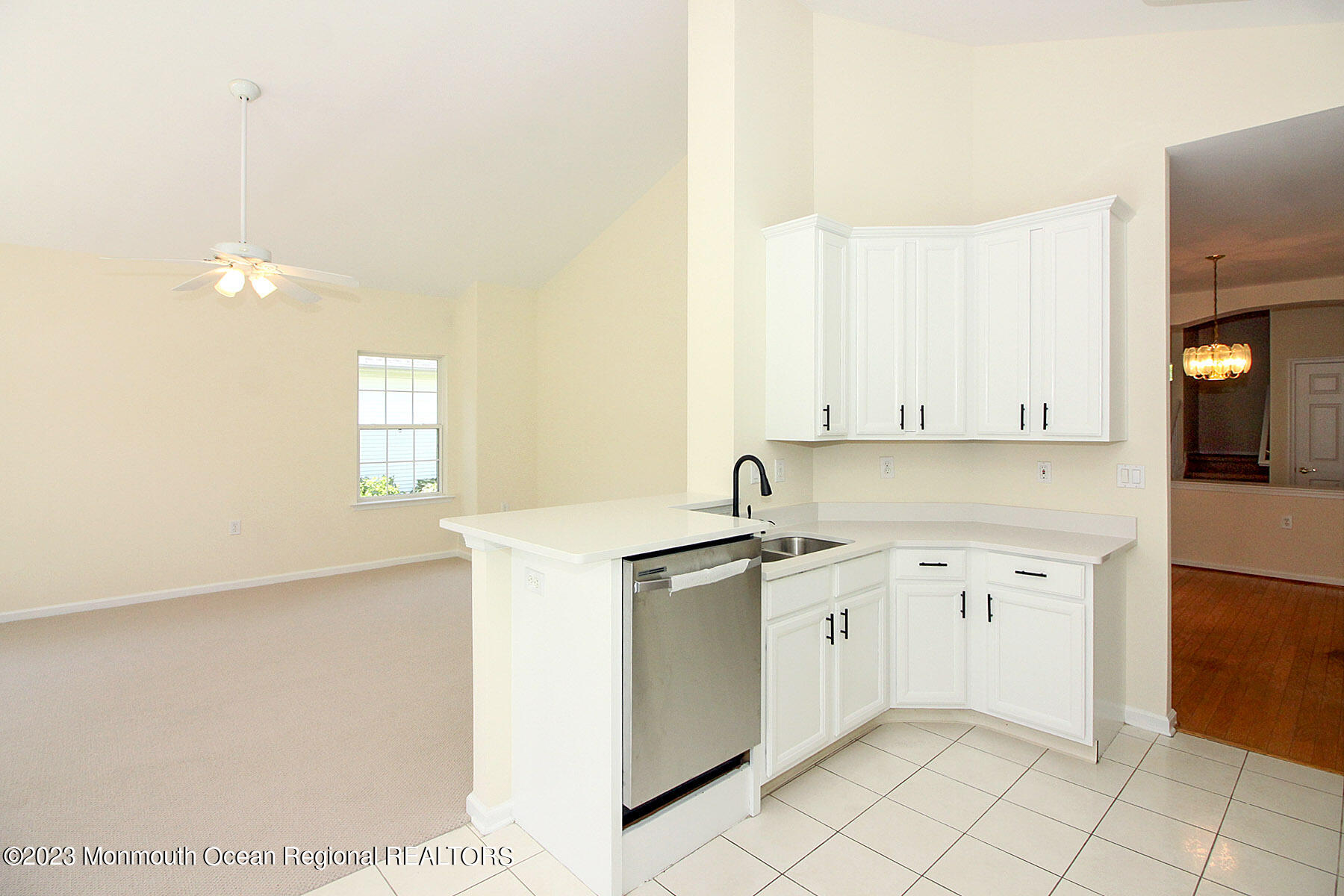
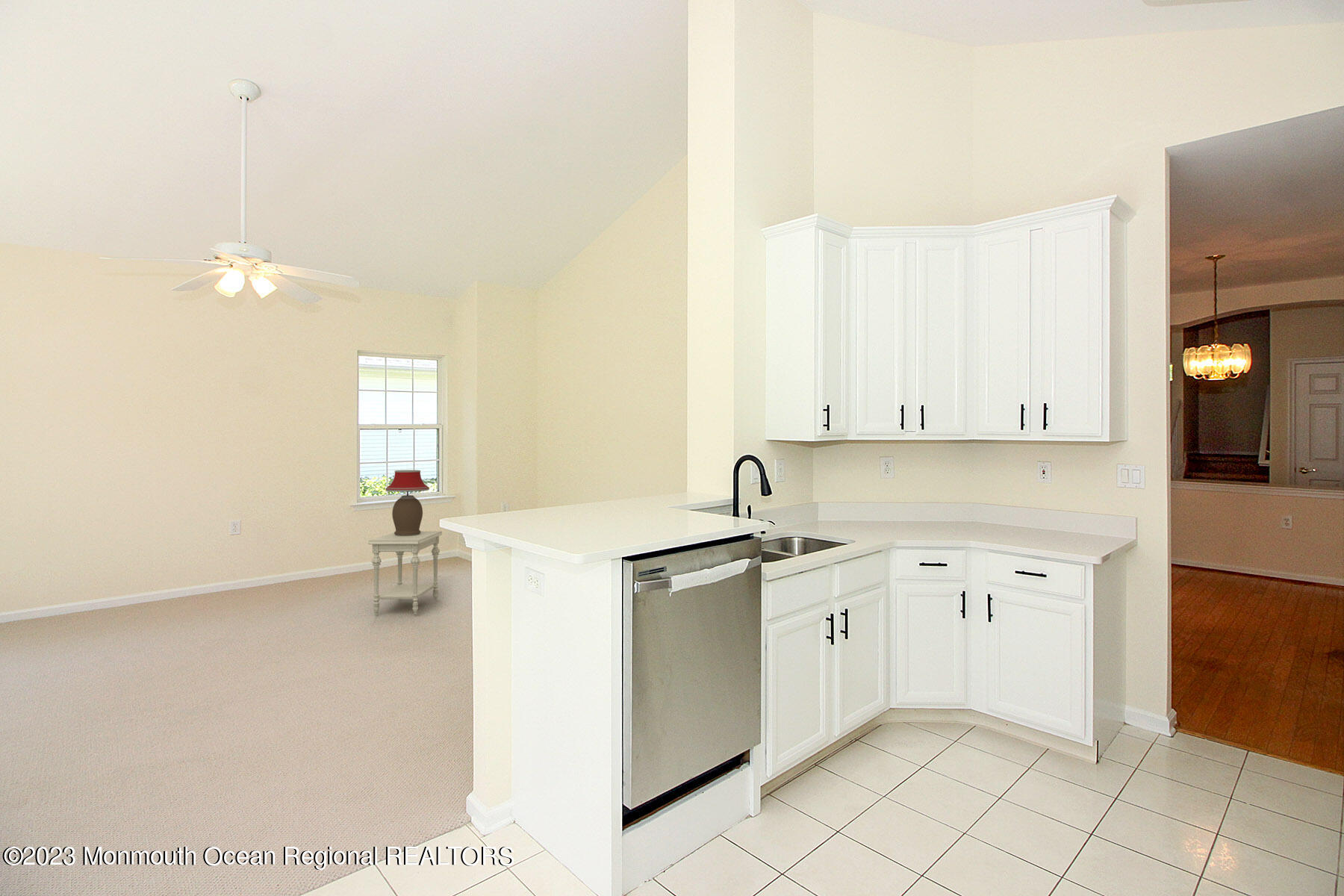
+ side table (413, 571)
+ table lamp (407, 502)
